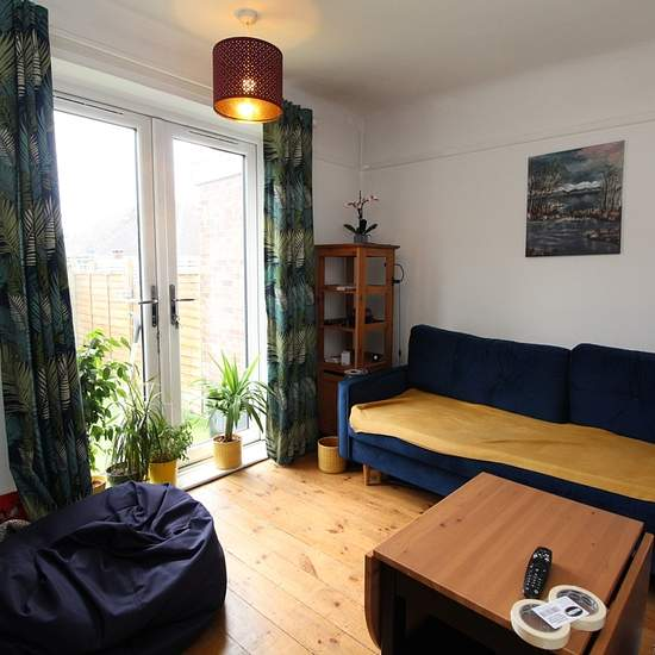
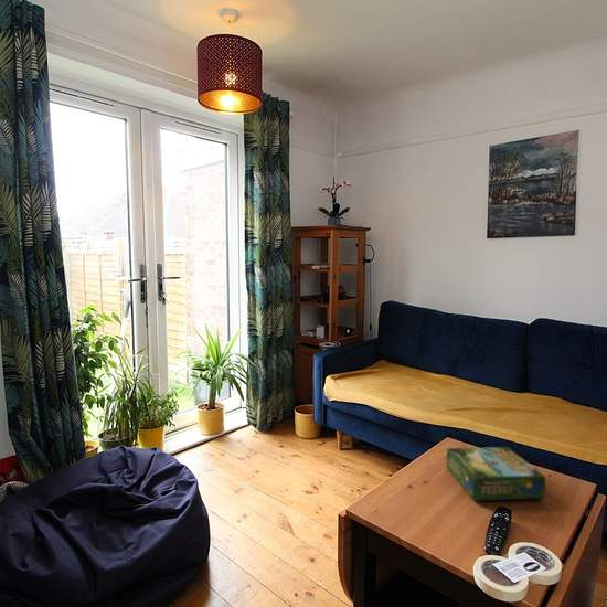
+ board game (491, 471)
